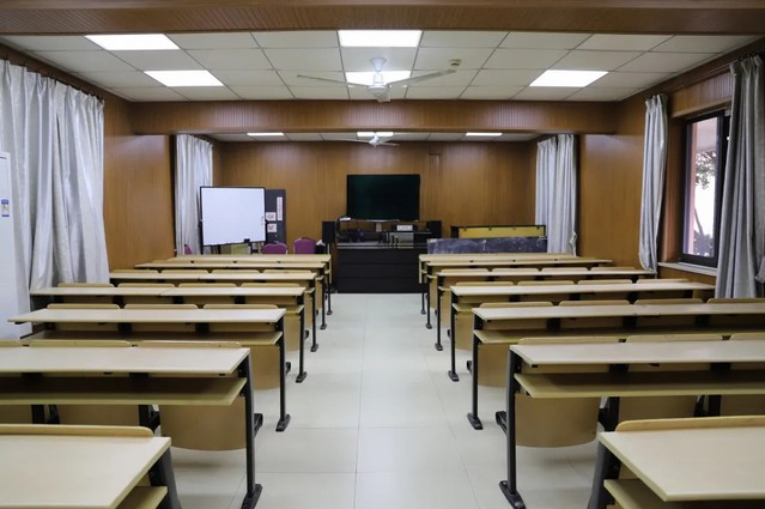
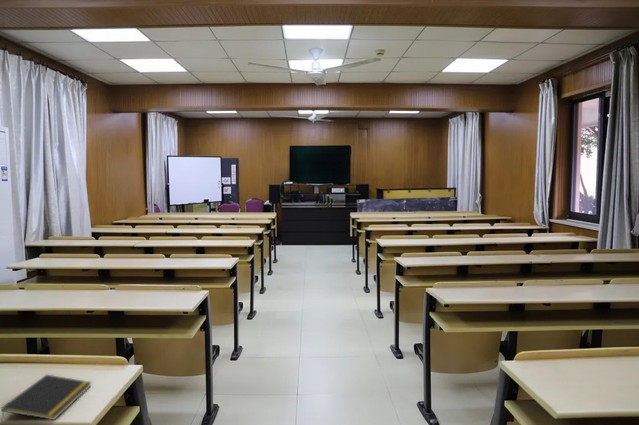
+ notepad (50, 395)
